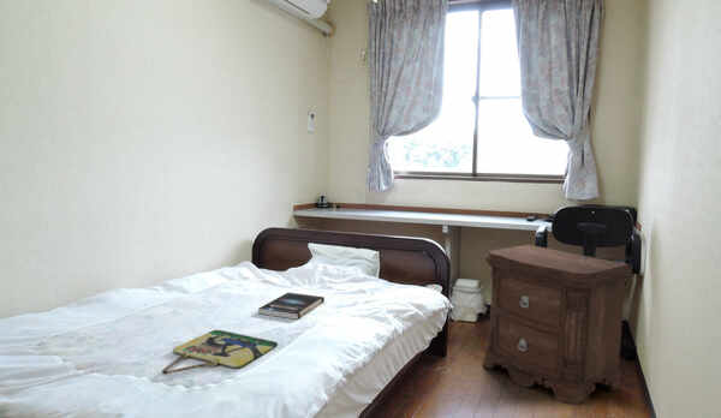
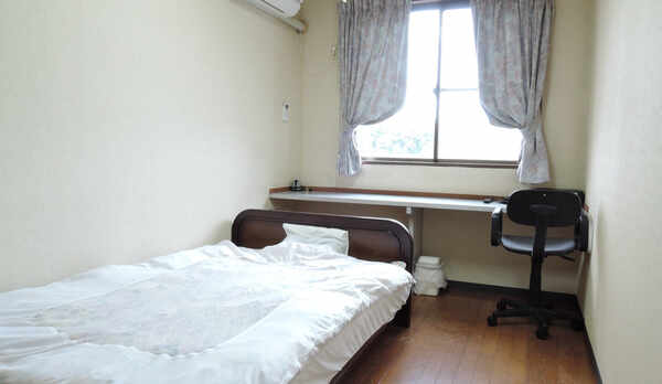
- nightstand (546, 317)
- home sign (211, 353)
- book (292, 304)
